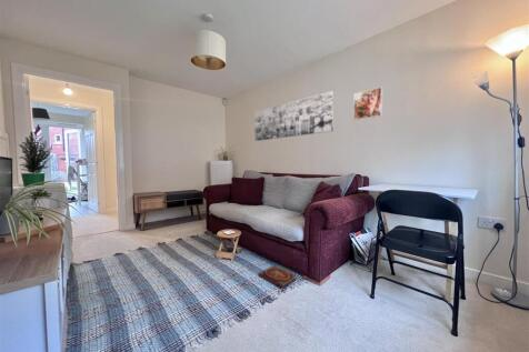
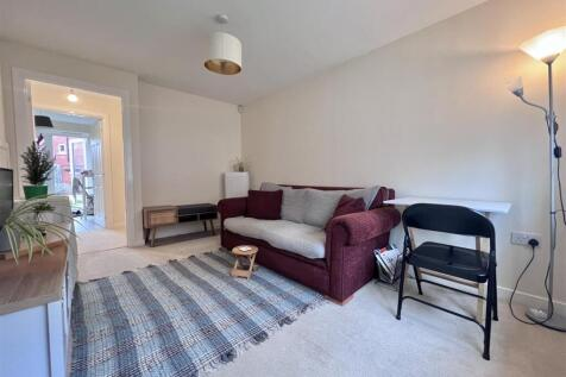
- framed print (367, 104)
- book (277, 274)
- wall art (287, 120)
